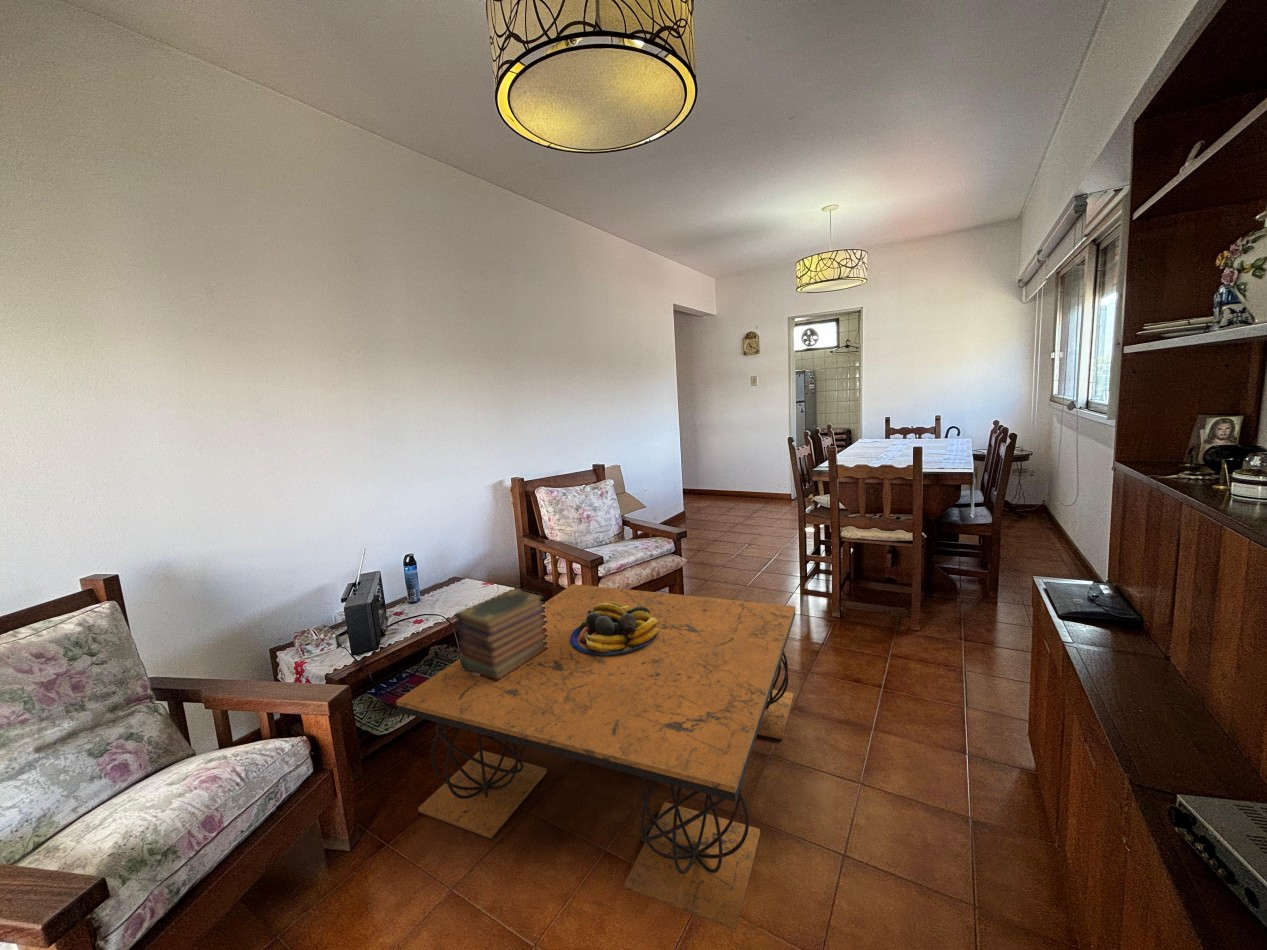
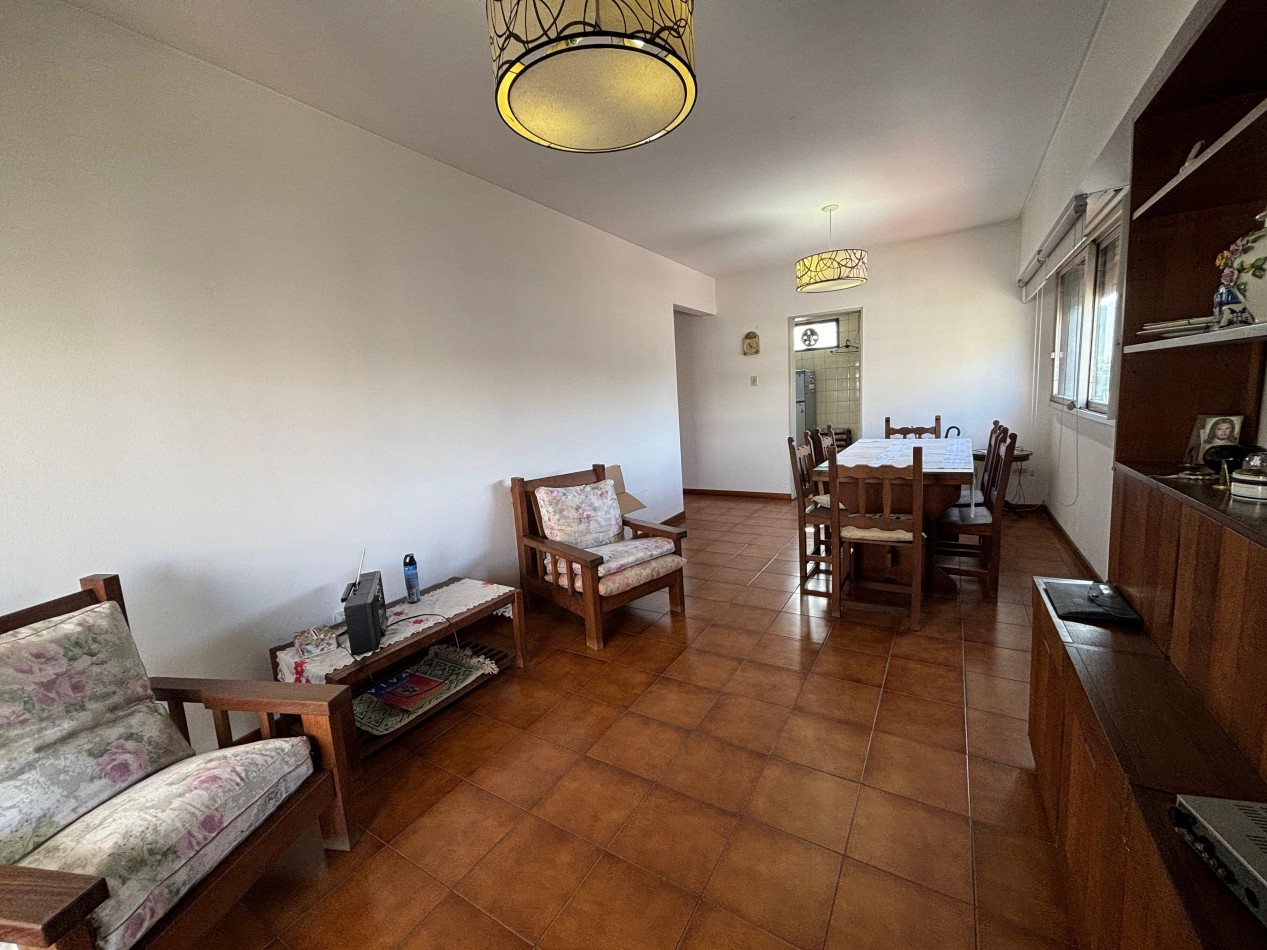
- fruit bowl (612, 619)
- coffee table (627, 697)
- book stack (503, 631)
